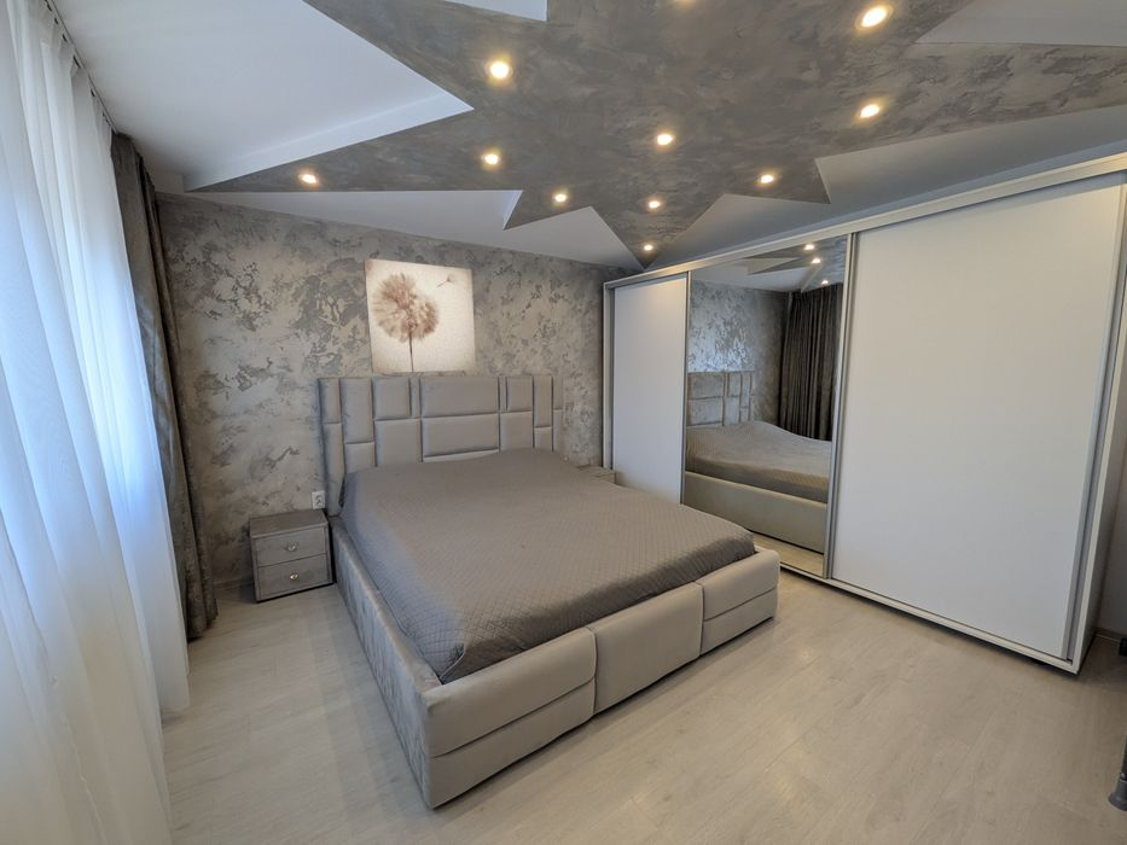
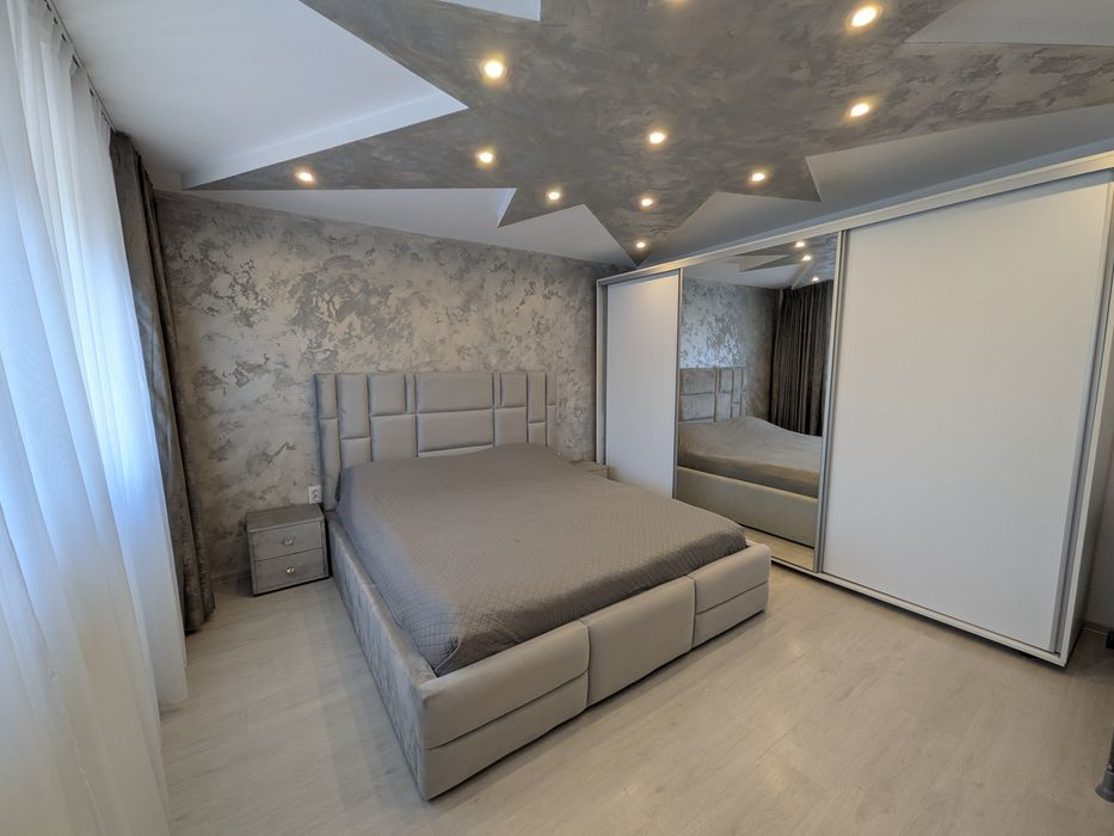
- wall art (424, 319)
